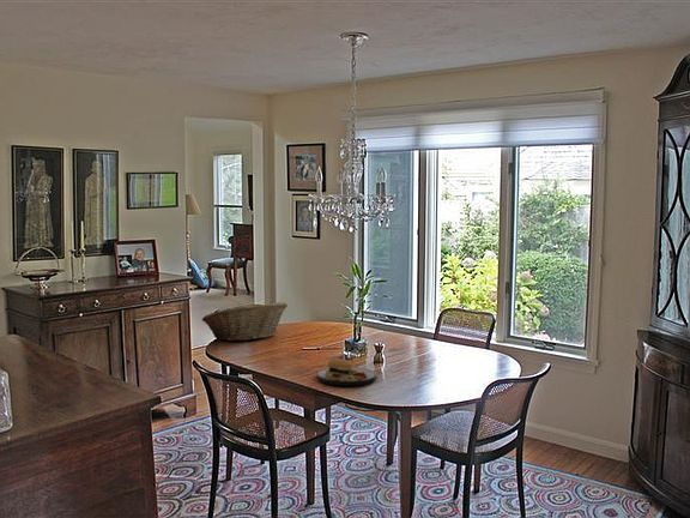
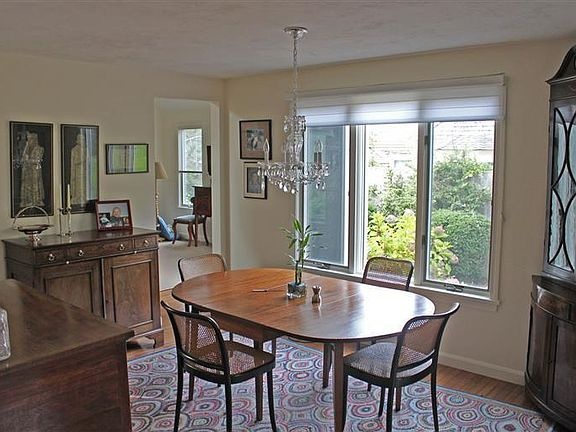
- fruit basket (246, 318)
- plate (346, 362)
